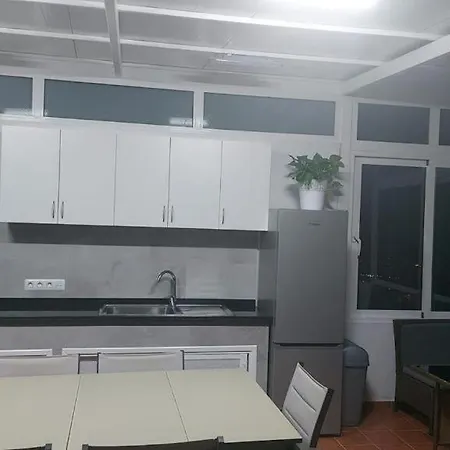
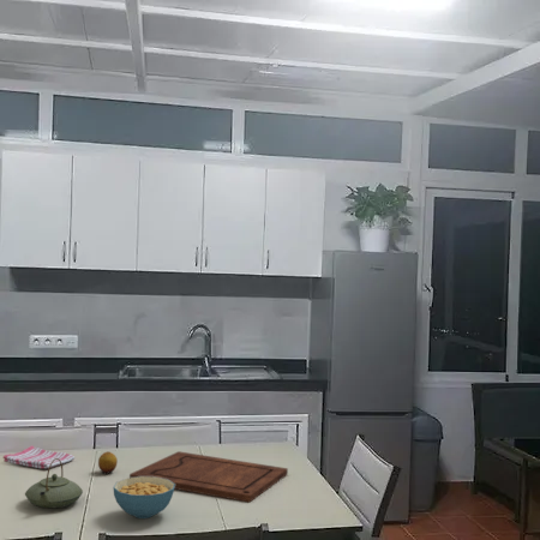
+ dish towel (38, 457)
+ cutting board (210, 474)
+ teapot (53, 481)
+ fruit (107, 462)
+ cereal bowl (143, 500)
